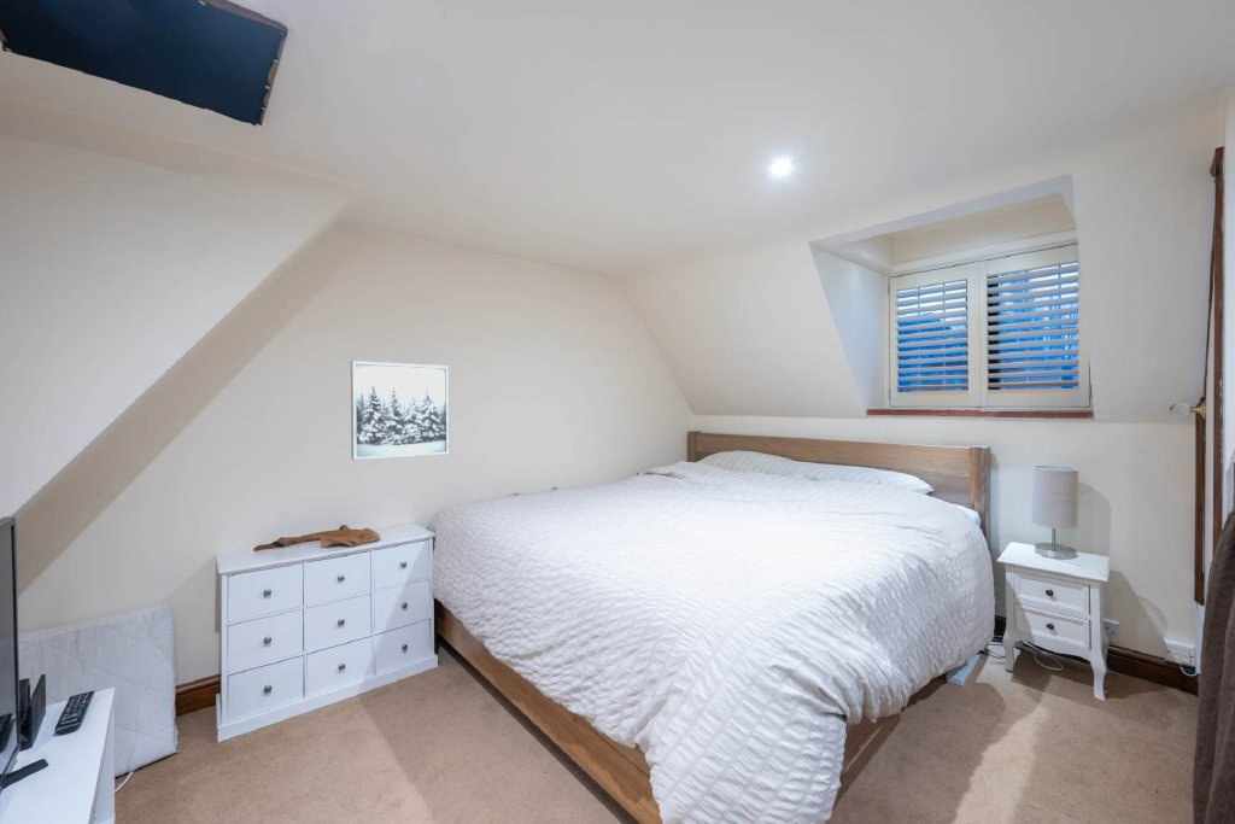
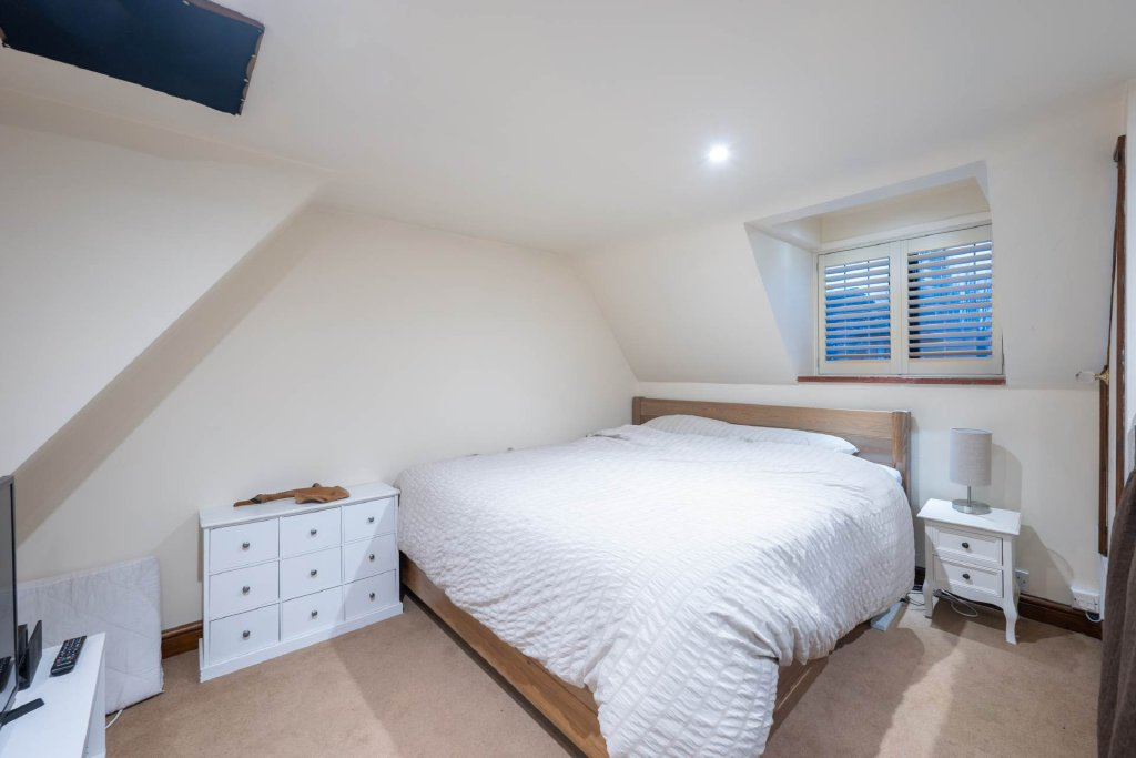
- wall art (402, 410)
